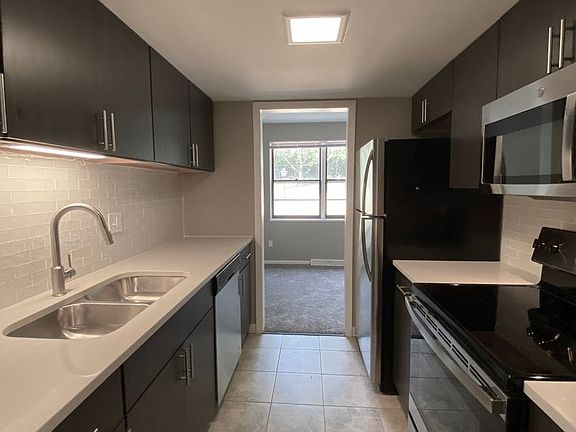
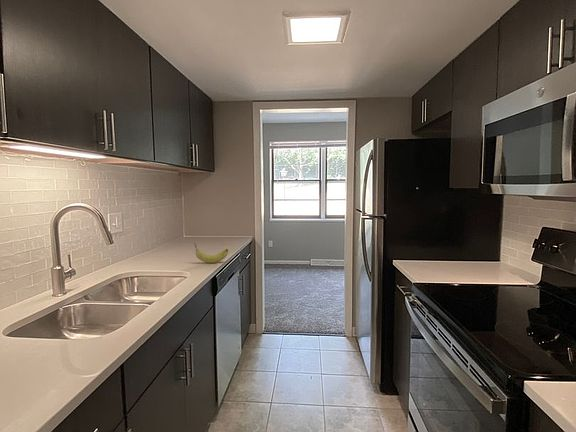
+ fruit (211, 255)
